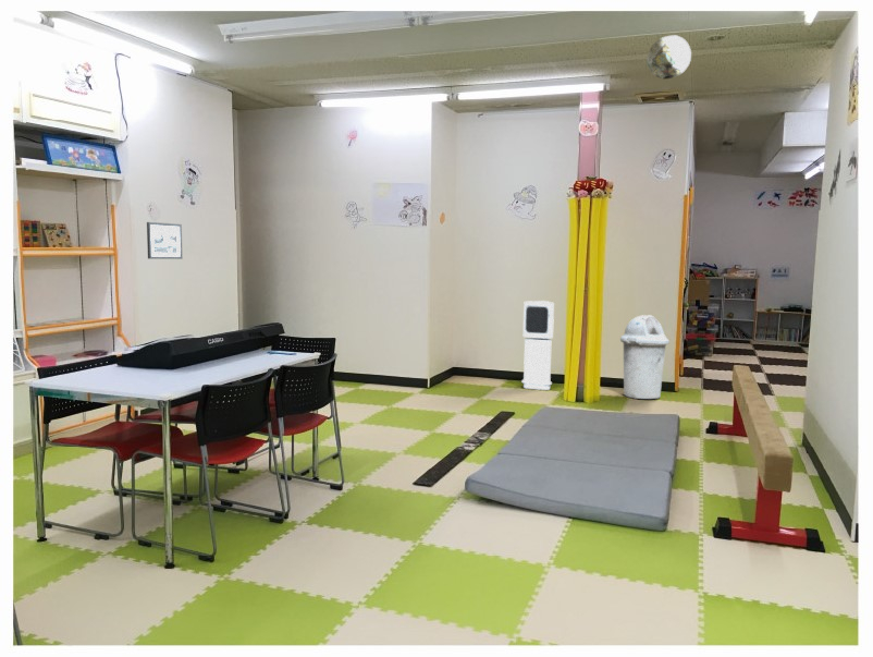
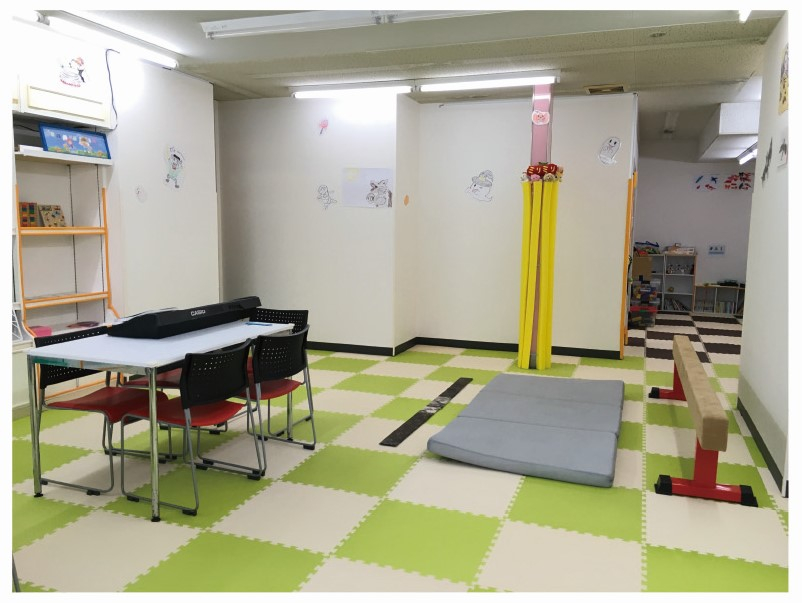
- decorative vase (668, 57)
- picture frame (164, 241)
- trash can (643, 355)
- air purifier (540, 344)
